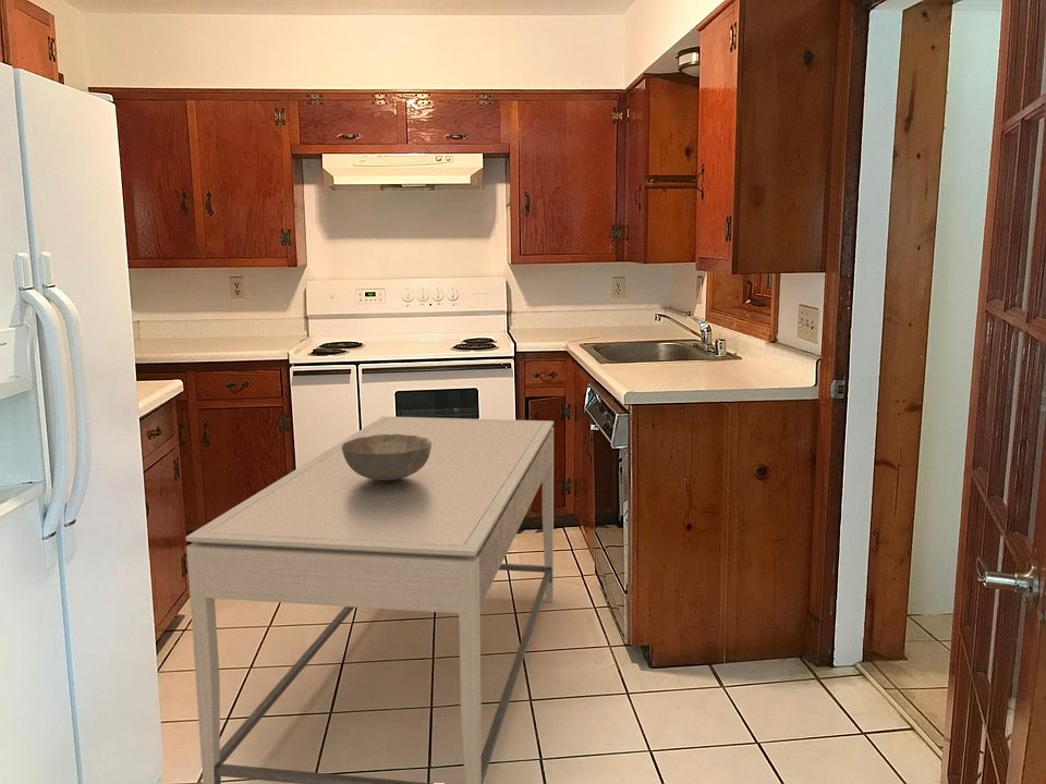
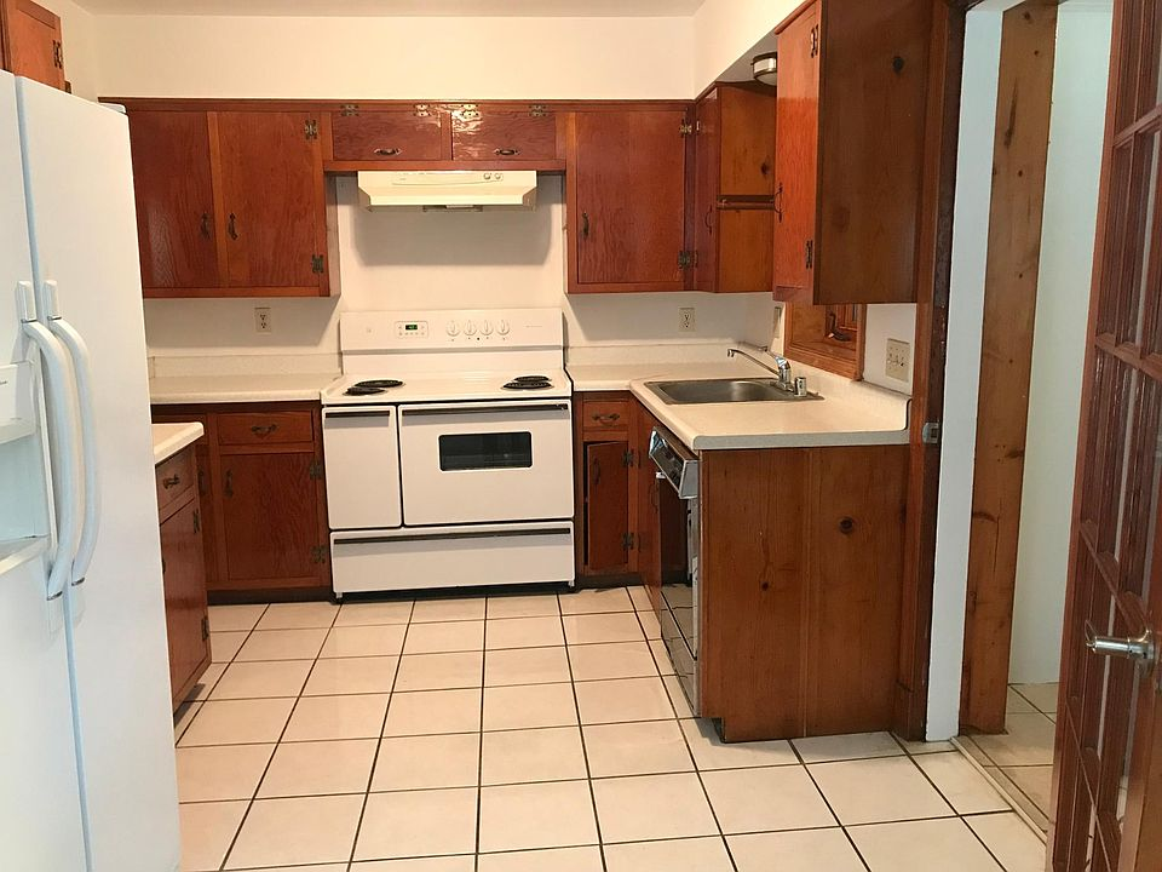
- bowl (387, 460)
- dining table (418, 577)
